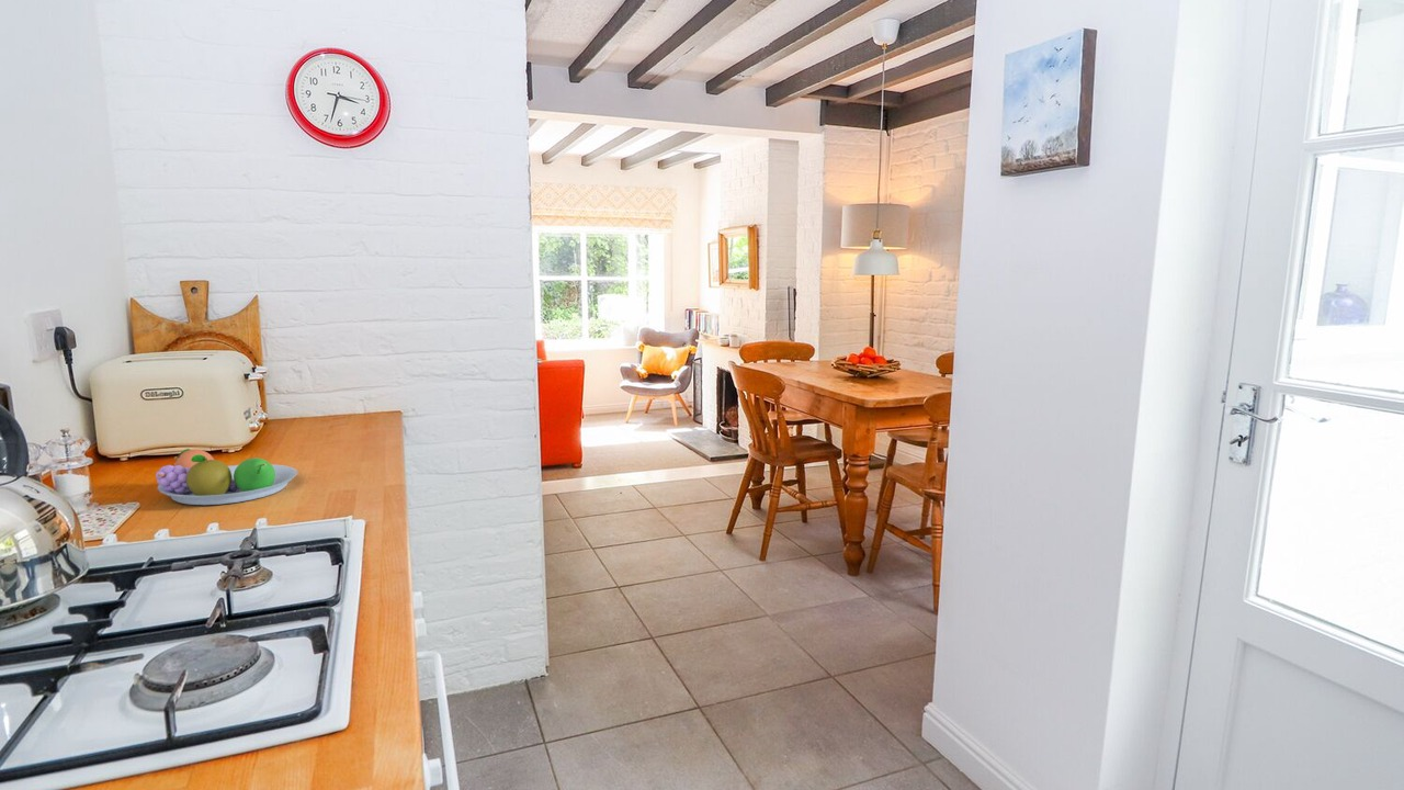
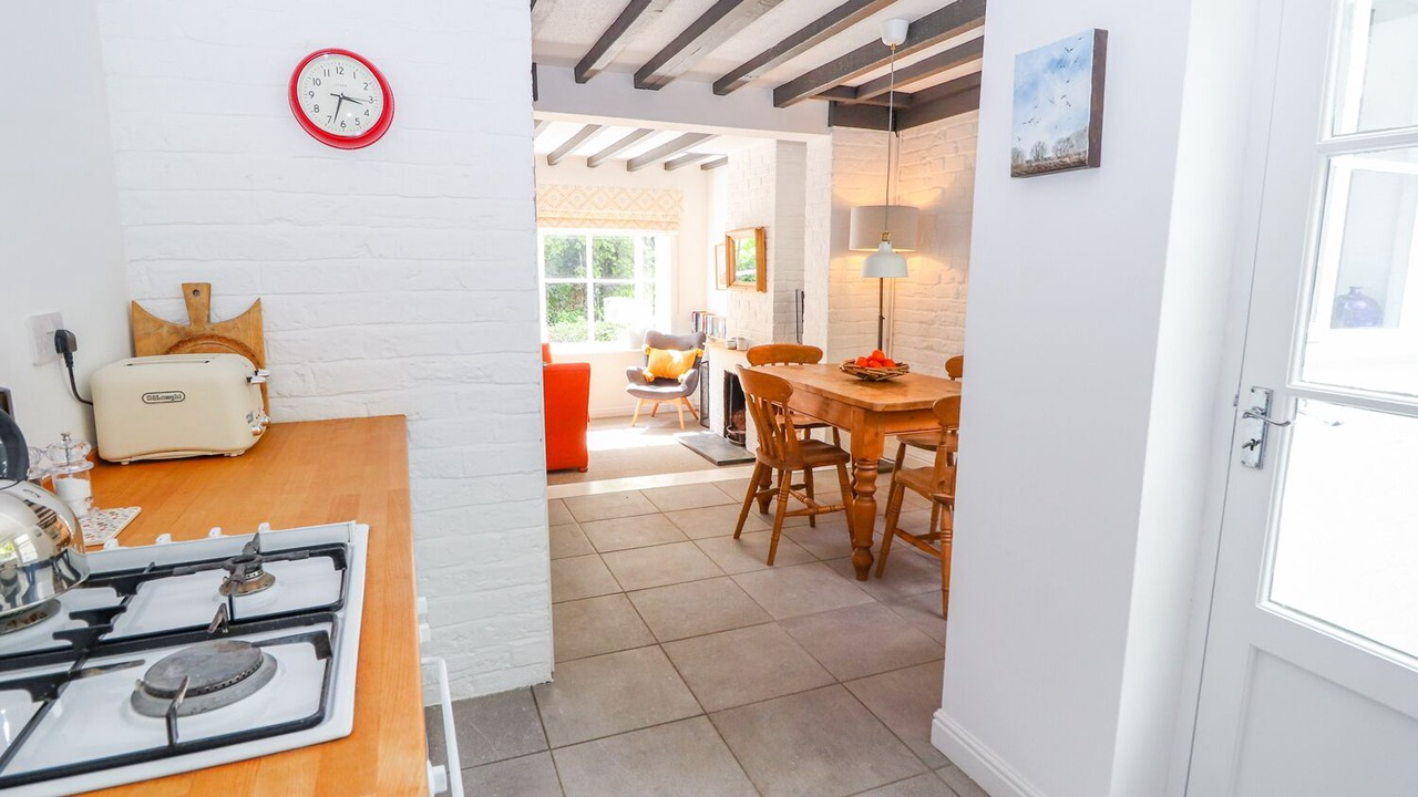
- fruit bowl (229, 469)
